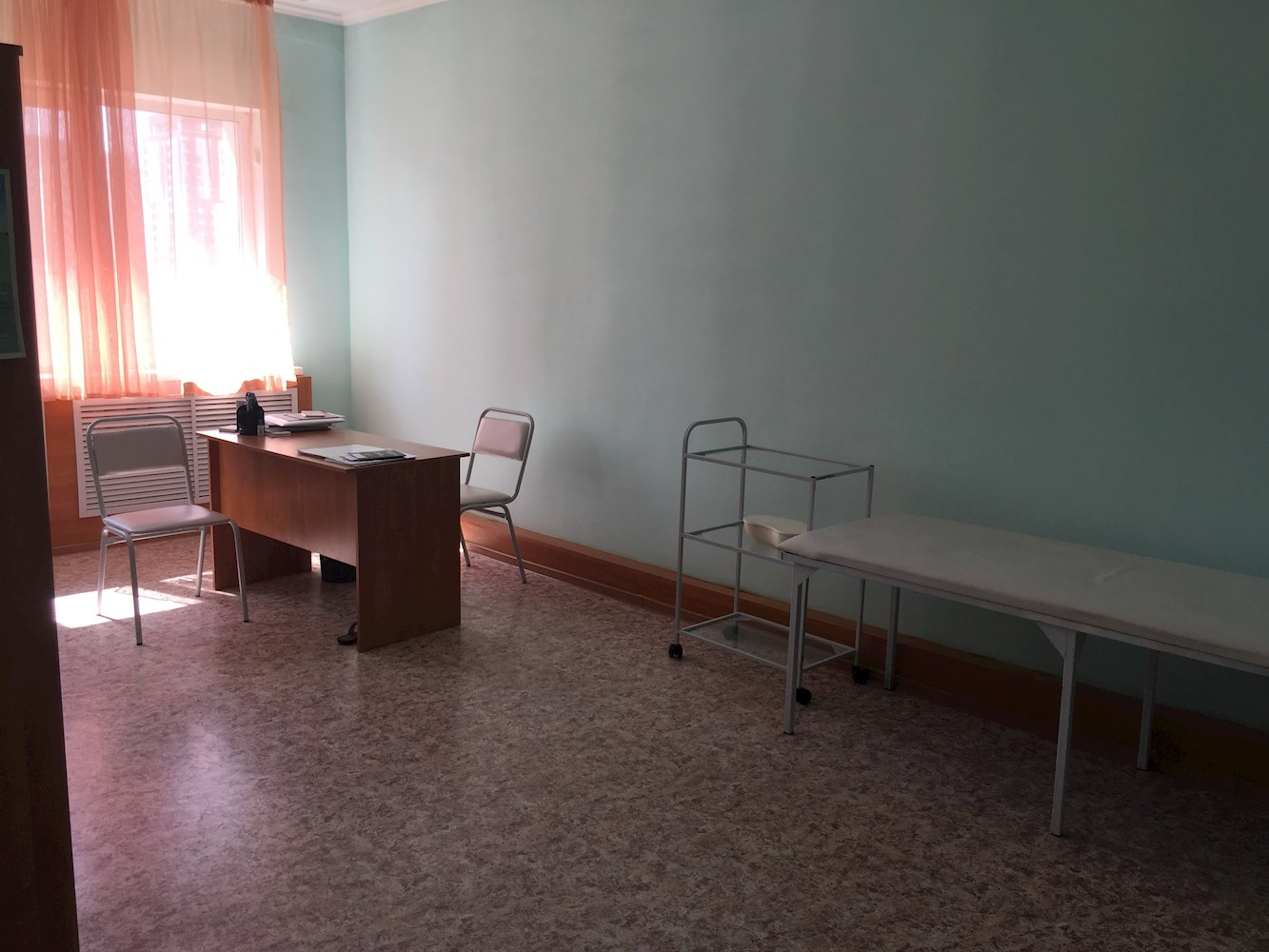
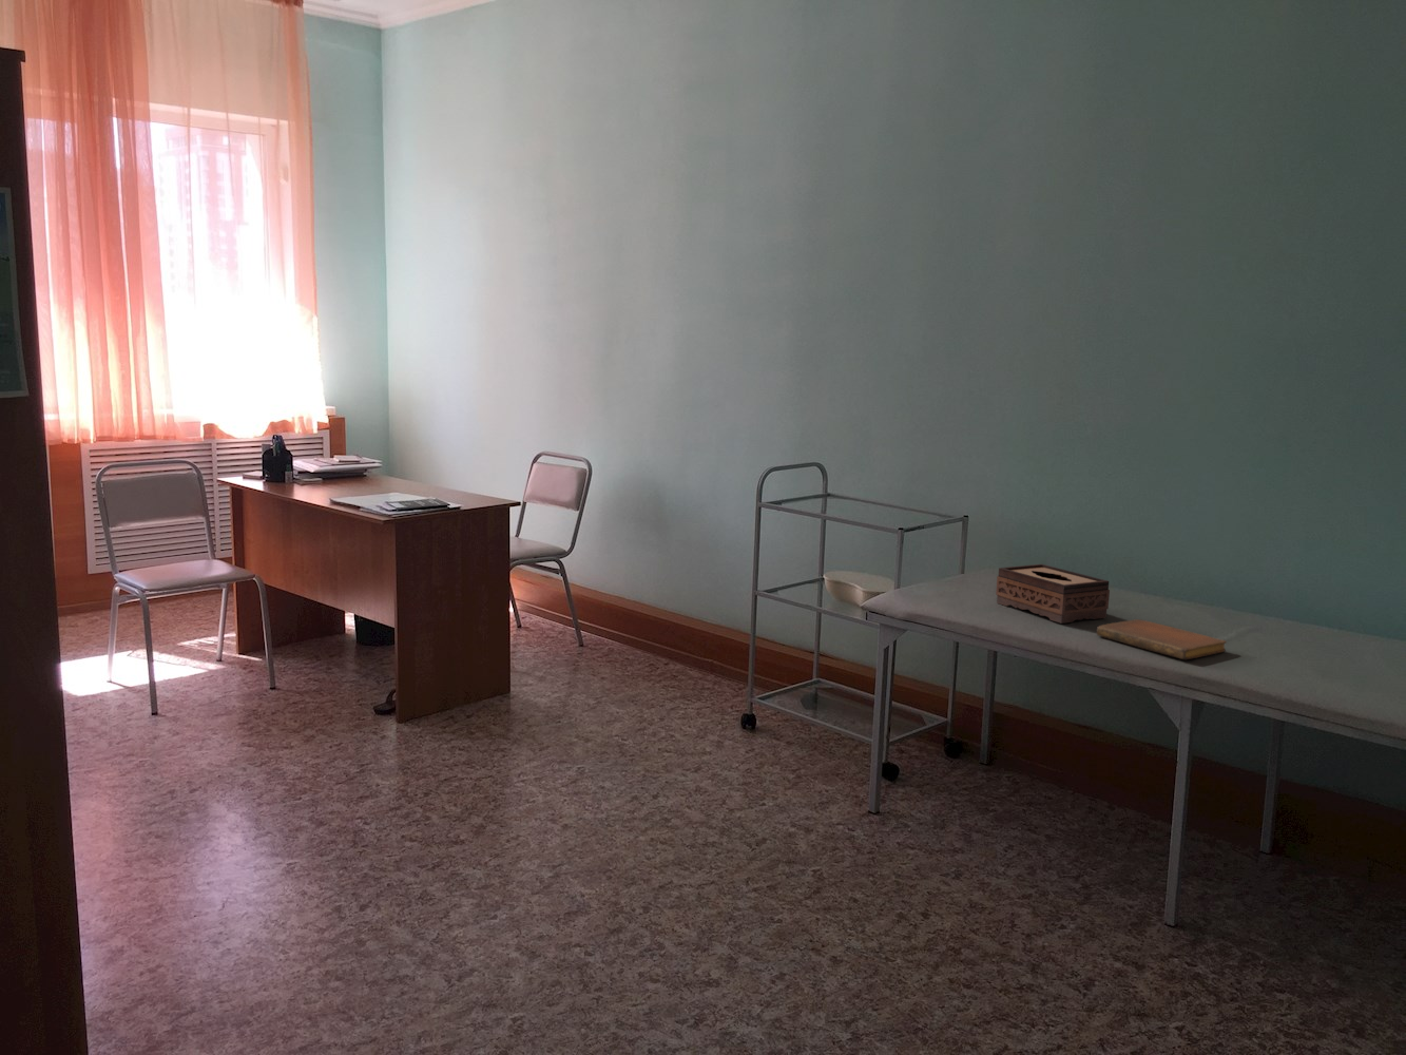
+ notebook (1160, 638)
+ tissue box (1050, 592)
